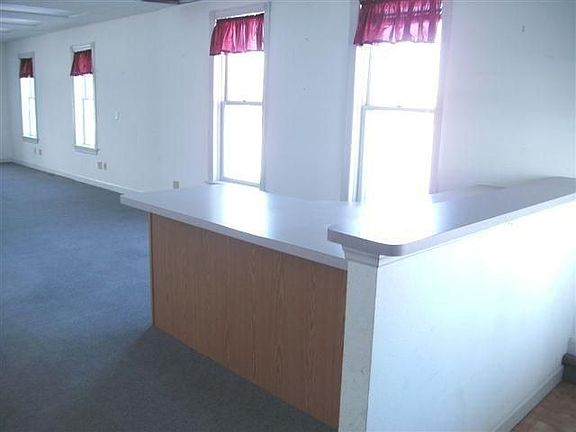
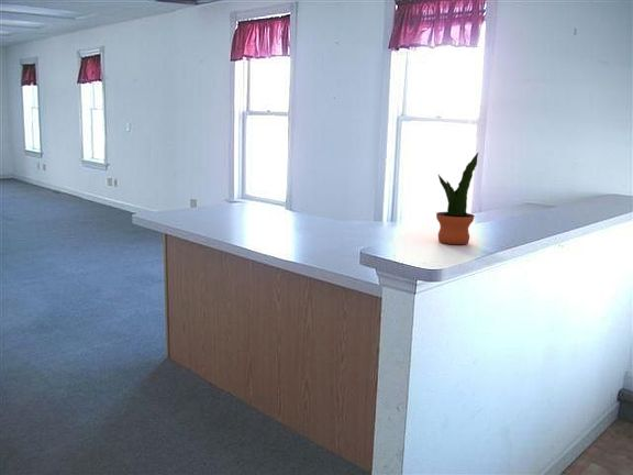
+ potted plant (458, 197)
